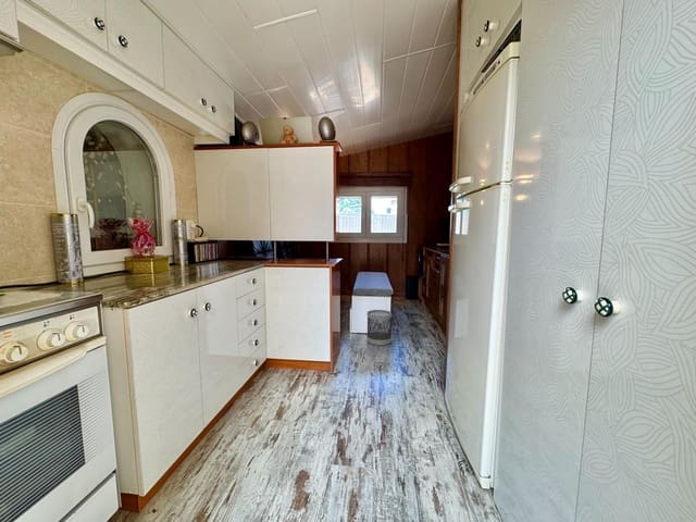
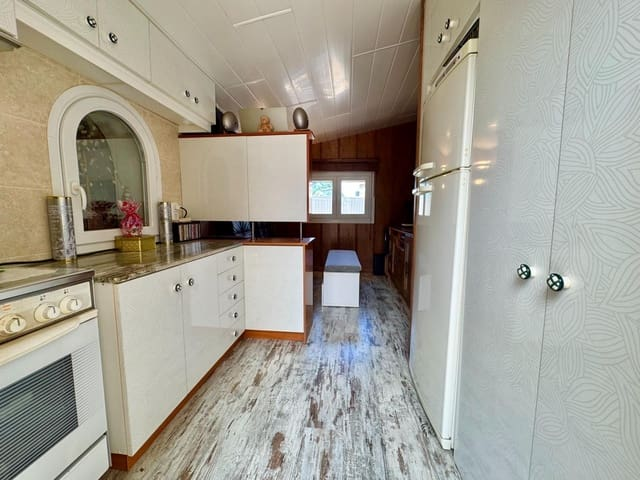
- wastebasket (378, 326)
